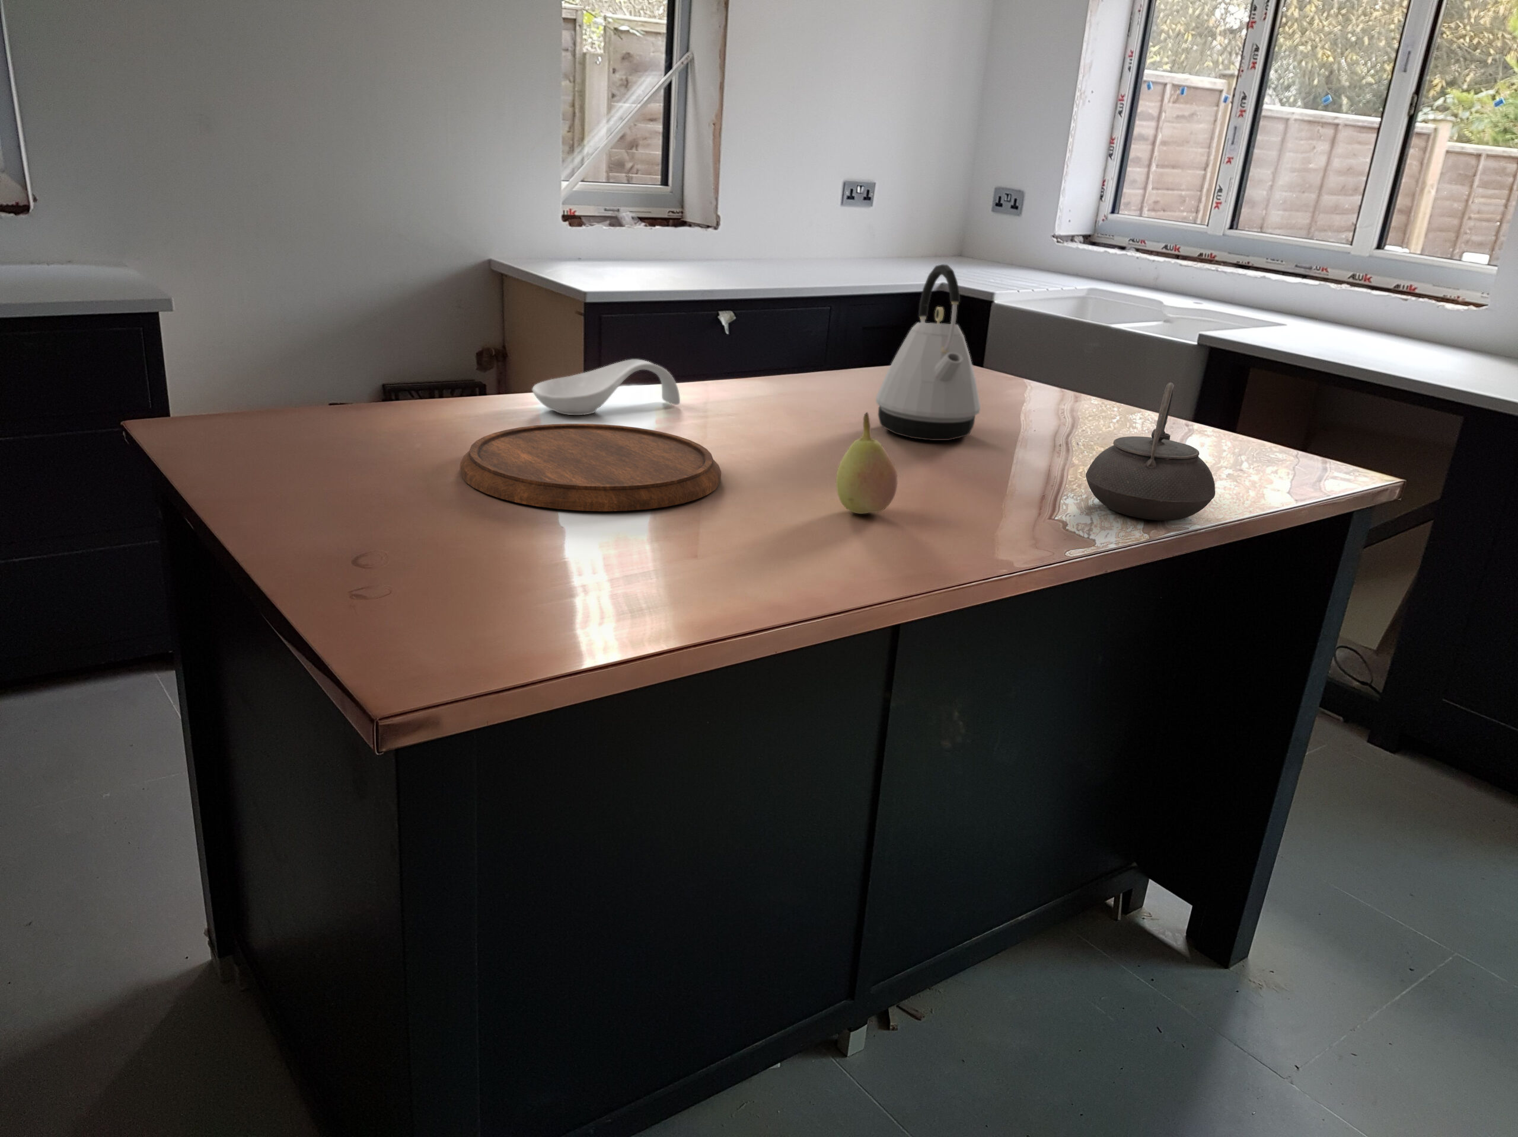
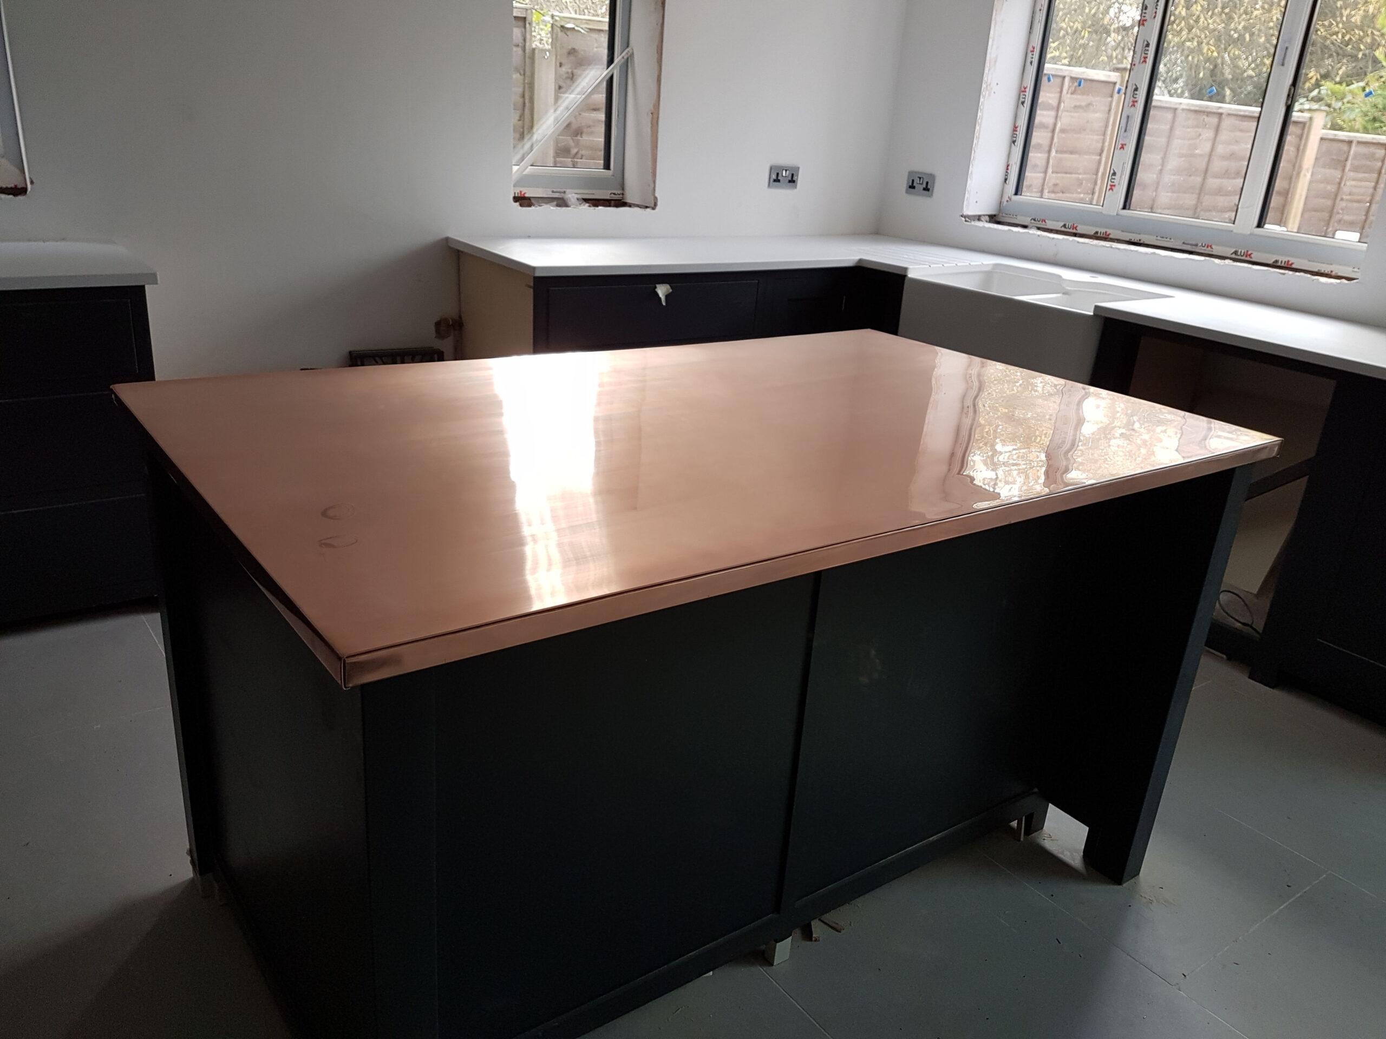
- spoon rest (607, 386)
- kettle (935, 351)
- teapot (1157, 445)
- cutting board (593, 462)
- fruit (868, 463)
